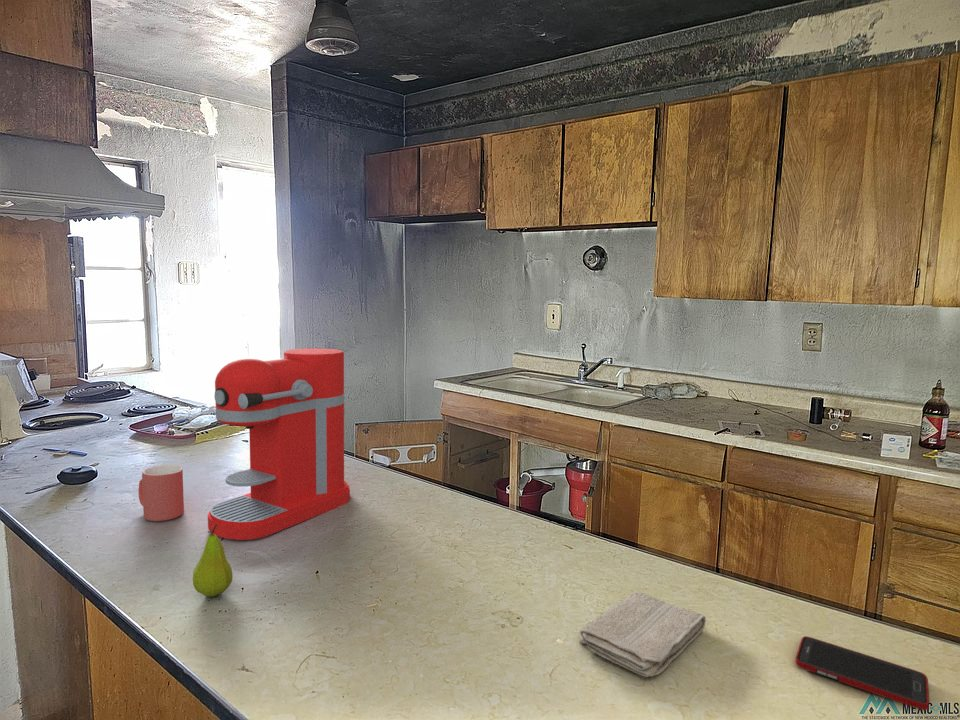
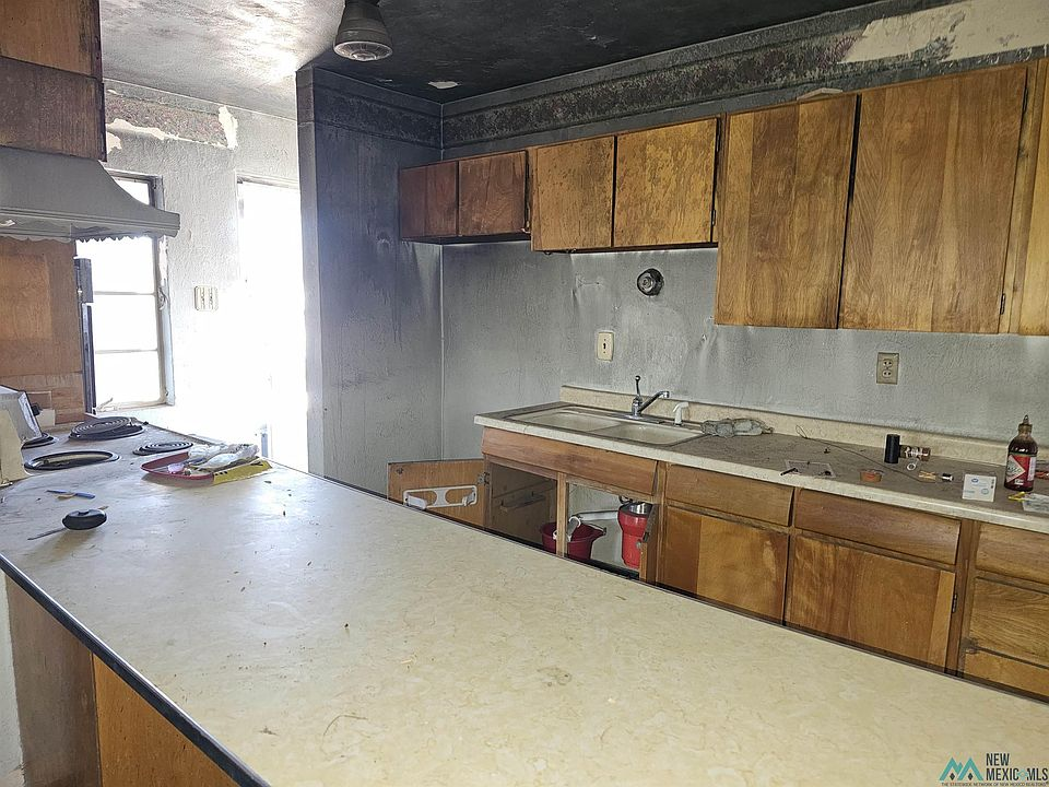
- cell phone (859, 670)
- fruit (212, 558)
- mug (157, 490)
- coffee maker (282, 435)
- washcloth (643, 628)
